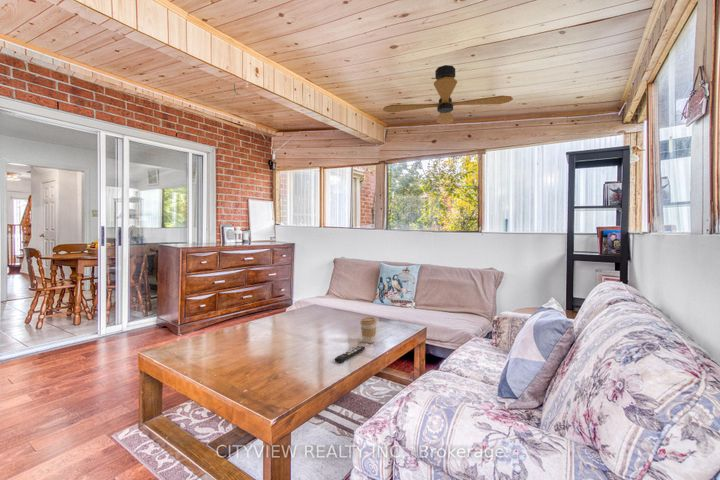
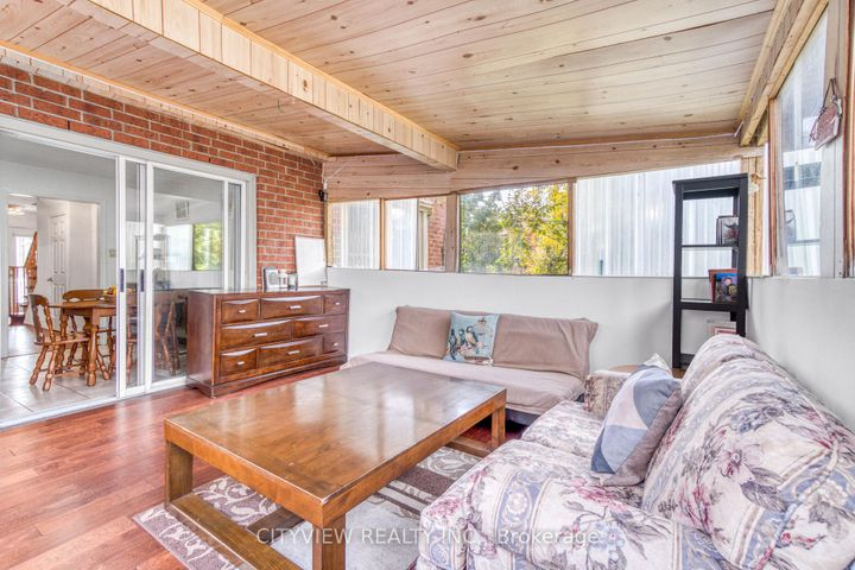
- coffee cup (368, 329)
- remote control (350, 353)
- ceiling fan (445, 90)
